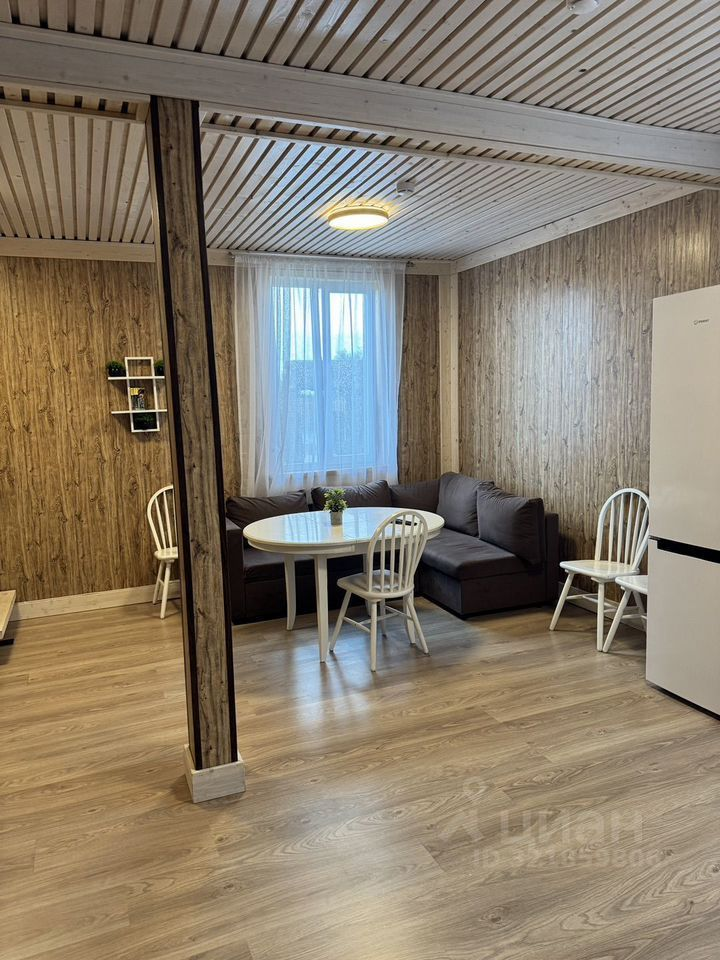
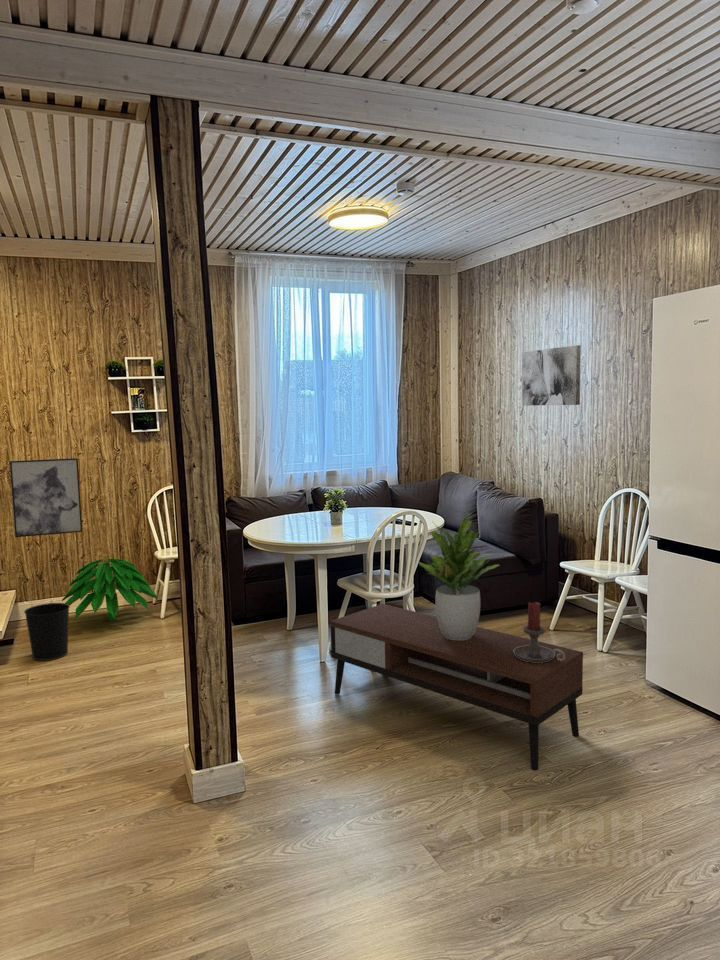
+ potted plant (455, 575)
+ wastebasket (48, 632)
+ coffee table (447, 674)
+ wall art (46, 497)
+ indoor plant (109, 586)
+ candle holder (539, 630)
+ wall art (549, 377)
